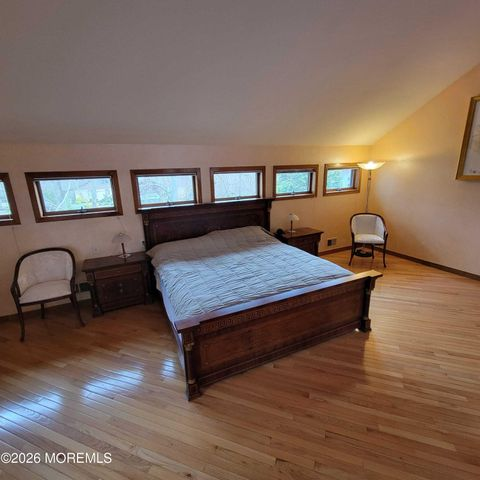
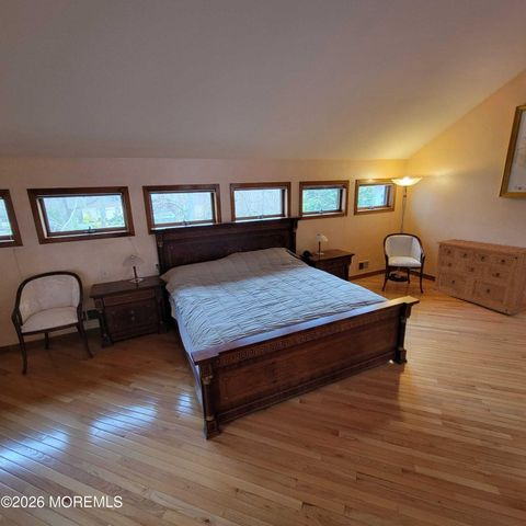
+ dresser (479, 272)
